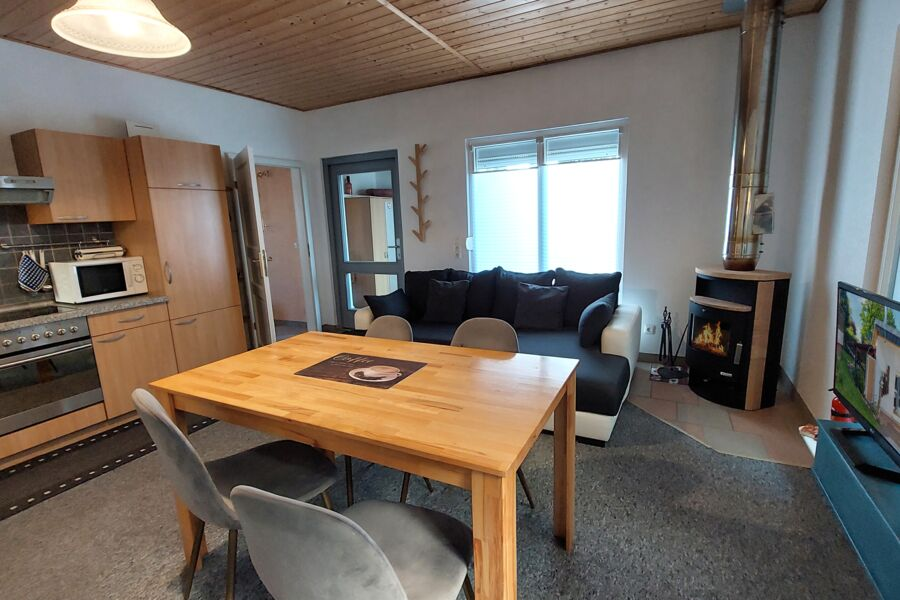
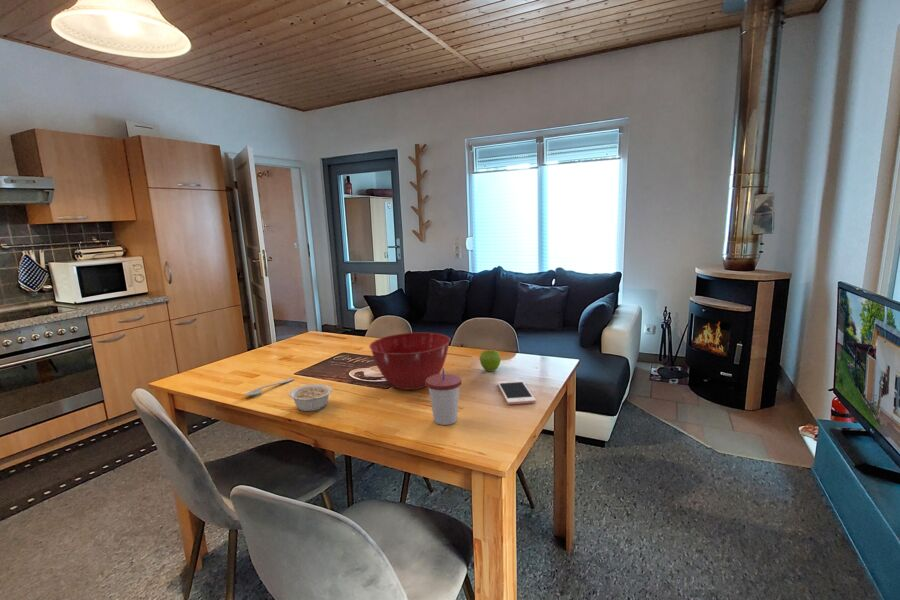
+ cup (444, 394)
+ fruit (490, 359)
+ spoon (270, 385)
+ legume (312, 397)
+ mixing bowl (411, 362)
+ cell phone (515, 391)
